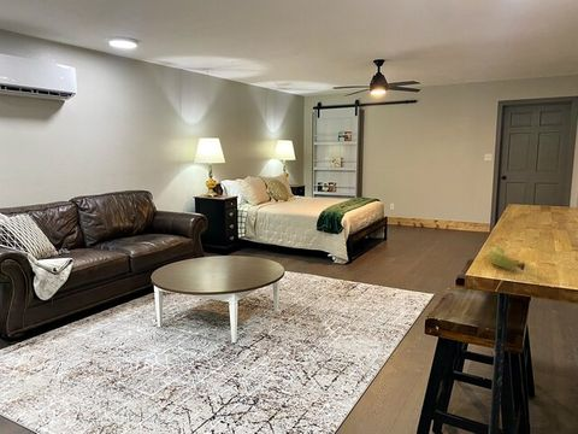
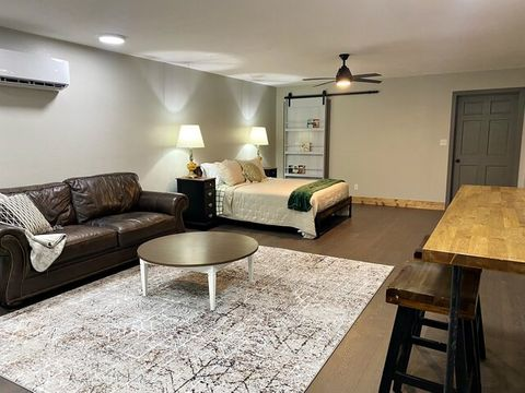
- fruit (505, 256)
